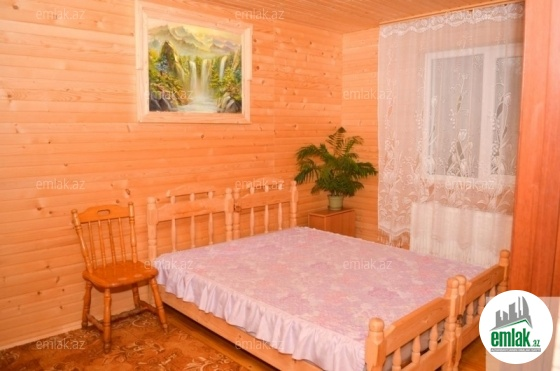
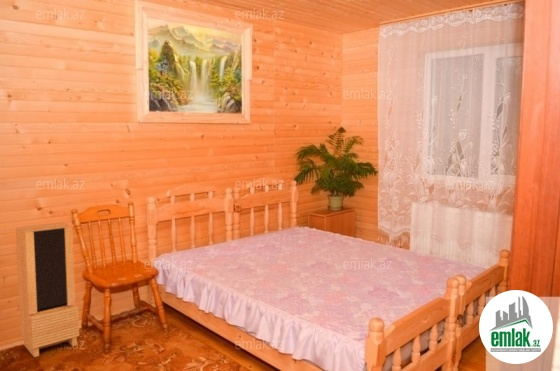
+ storage cabinet (48, 287)
